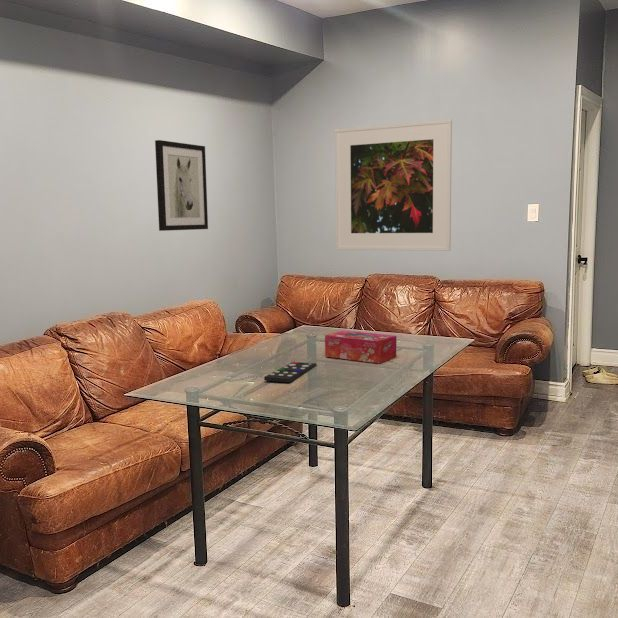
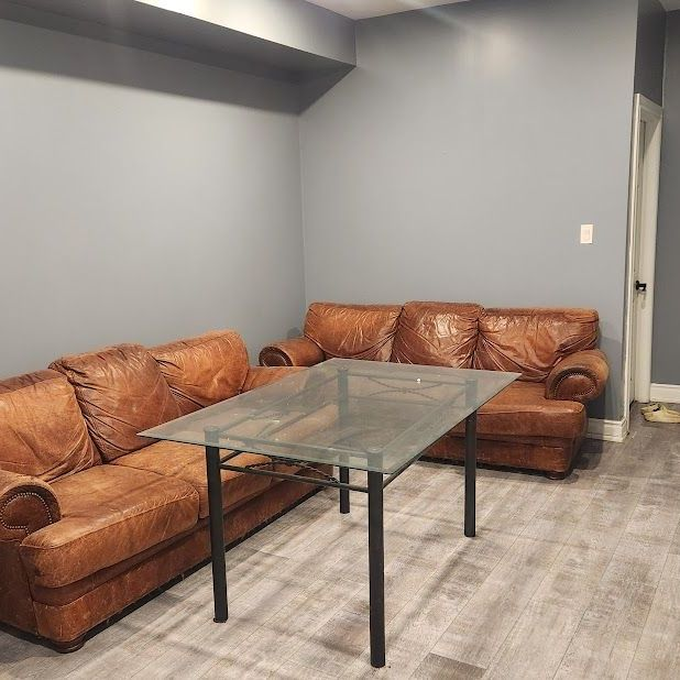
- remote control (291, 370)
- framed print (390, 188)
- tissue box (360, 346)
- wall art (182, 187)
